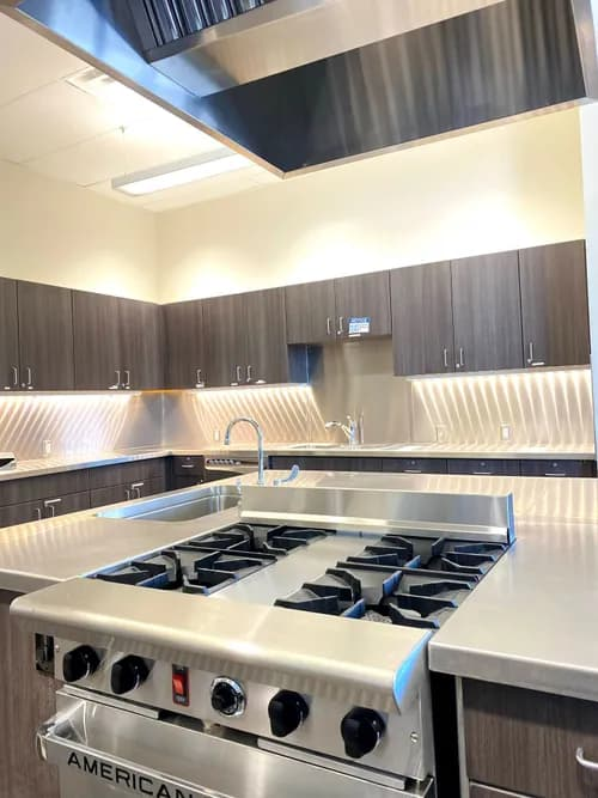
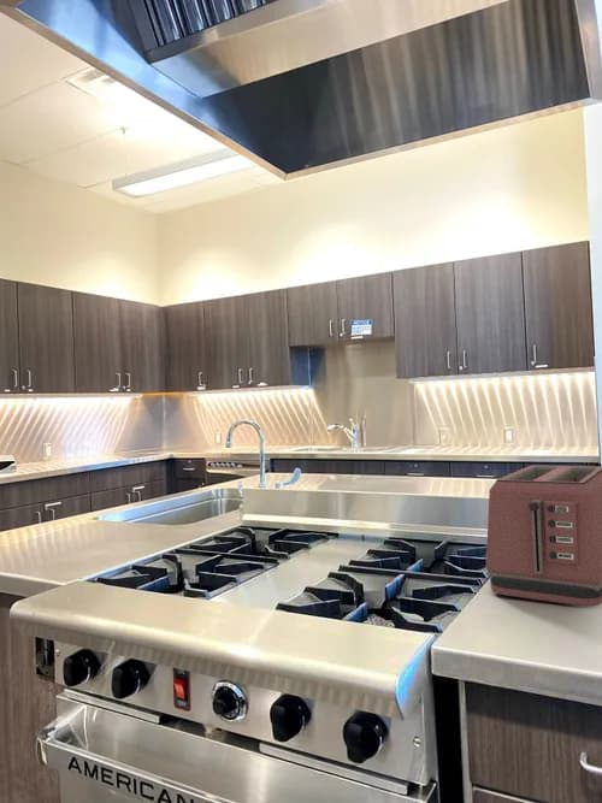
+ toaster (555, 525)
